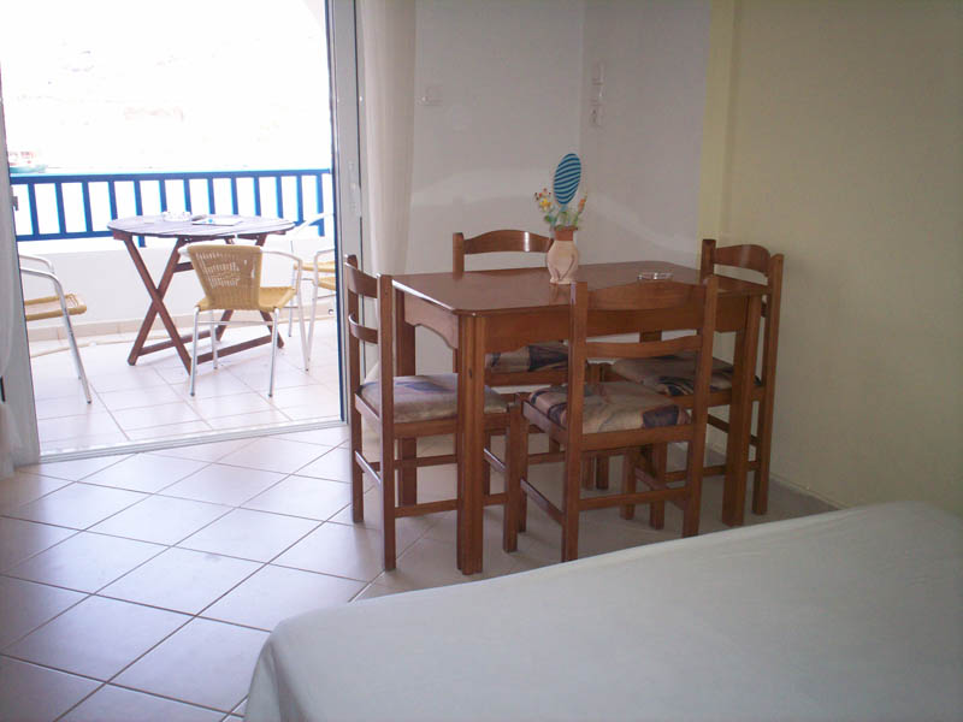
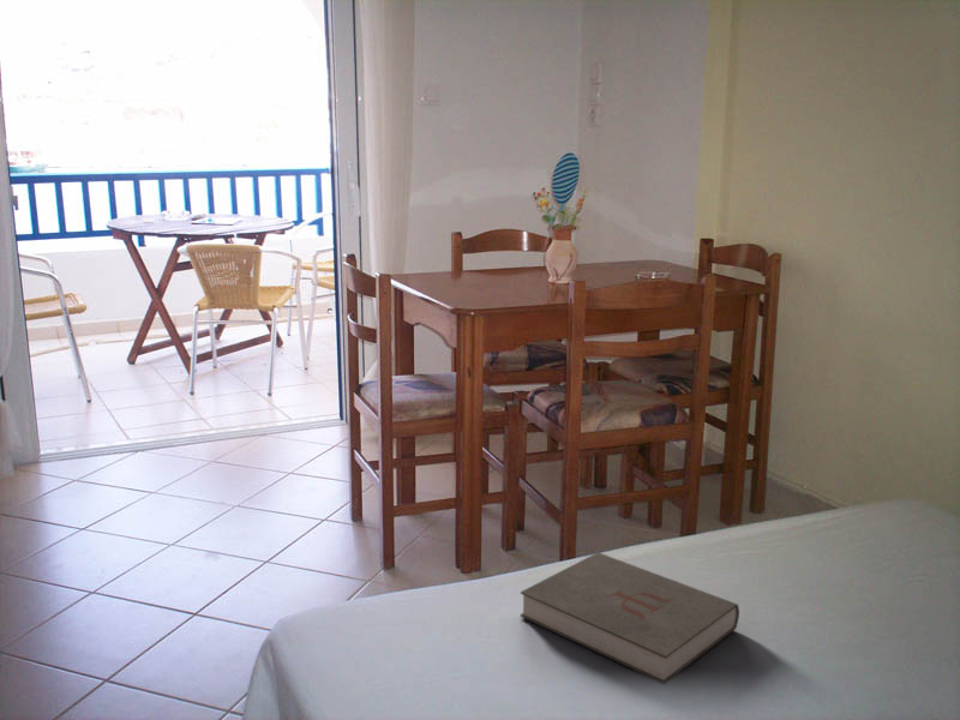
+ book (628, 608)
